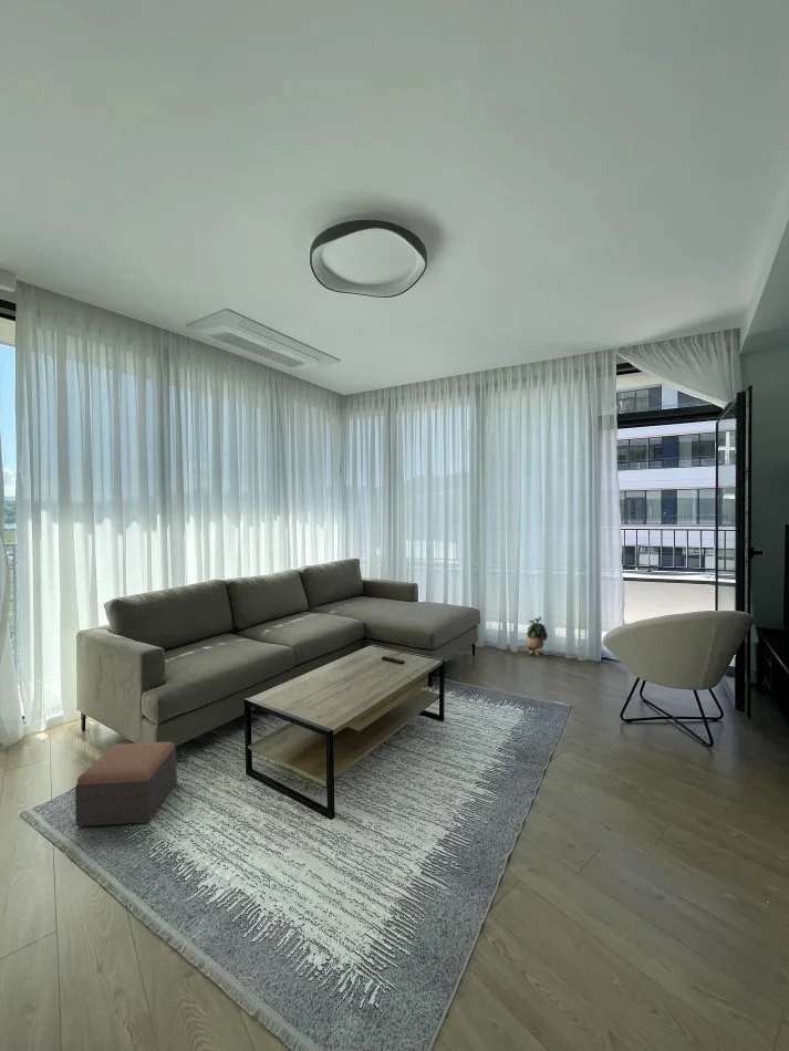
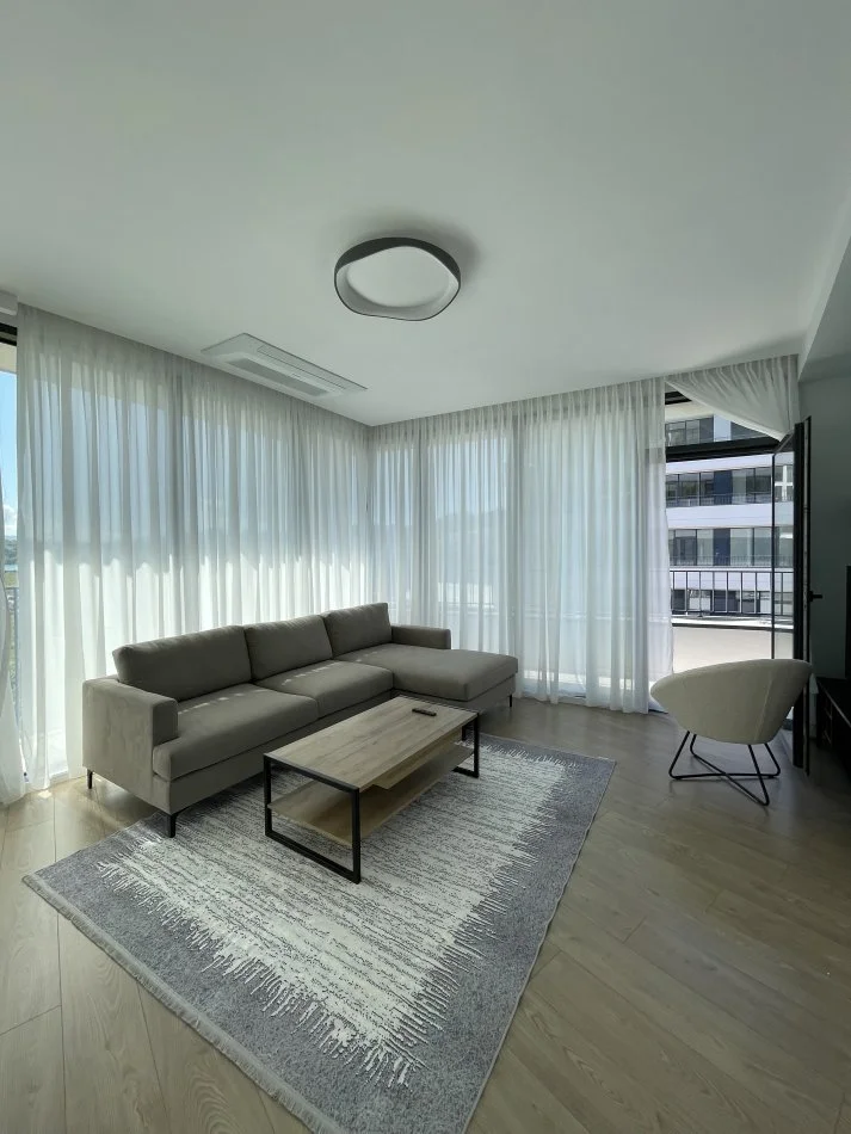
- potted plant (536, 635)
- footstool (129, 779)
